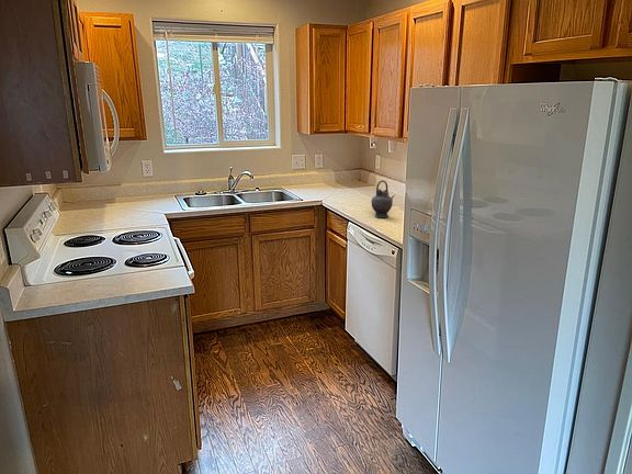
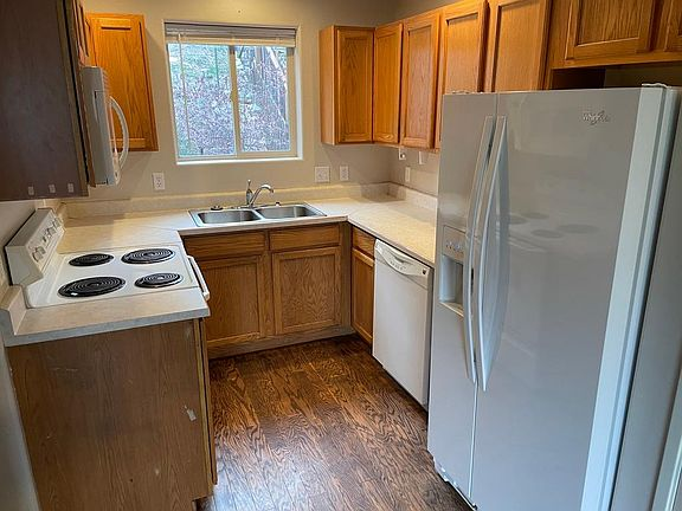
- teapot (384, 199)
